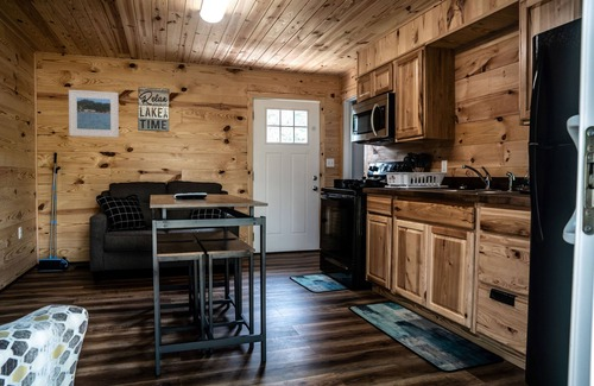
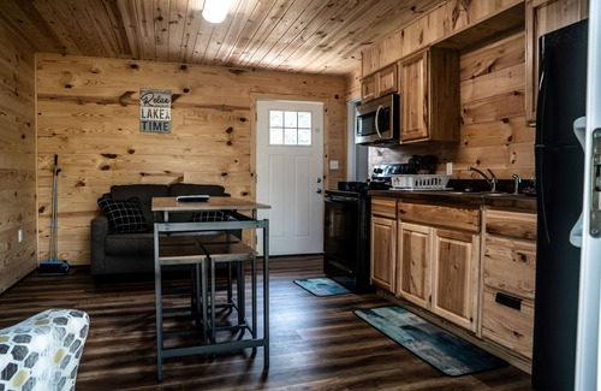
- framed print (94, 113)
